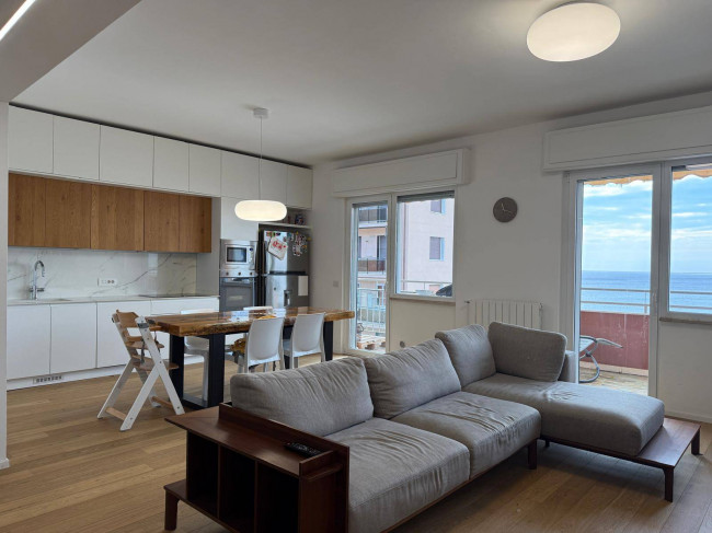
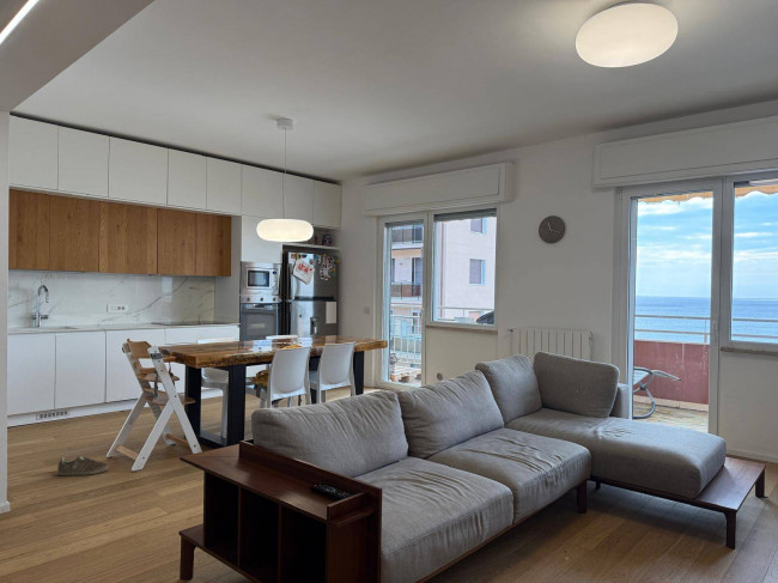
+ sneaker (83, 464)
